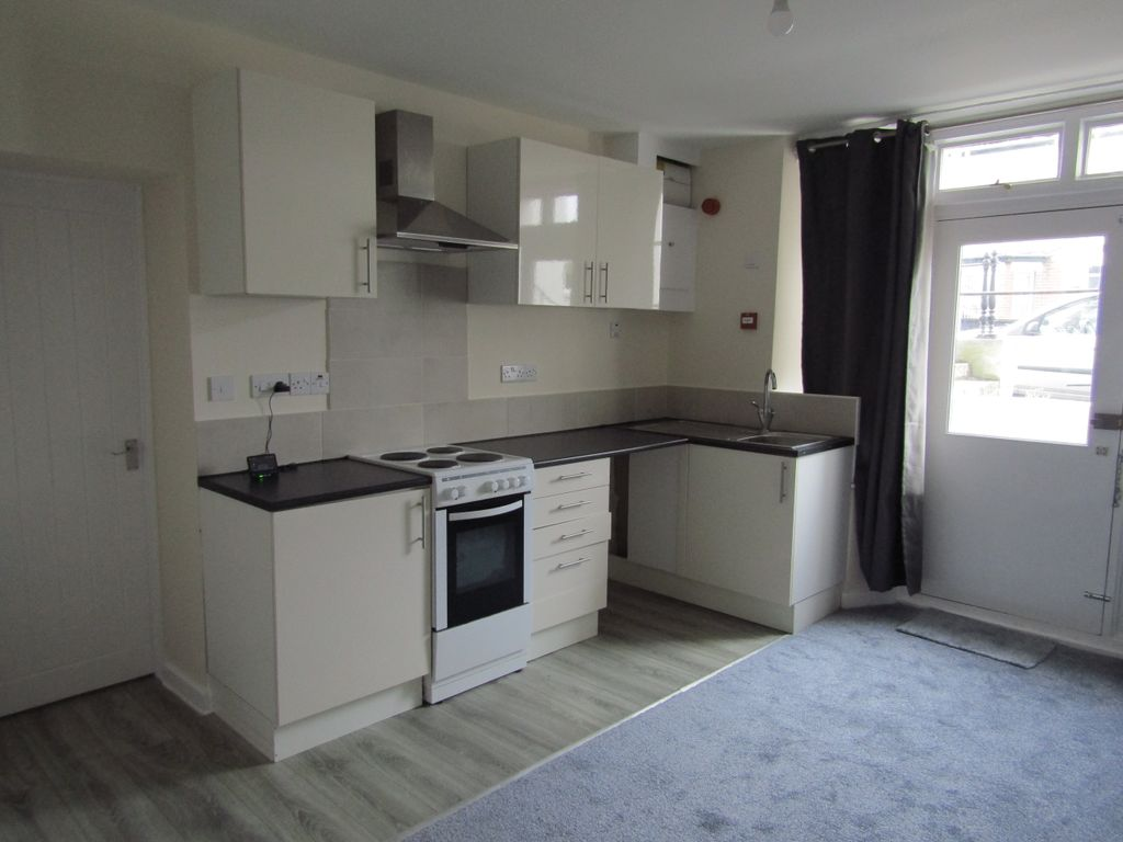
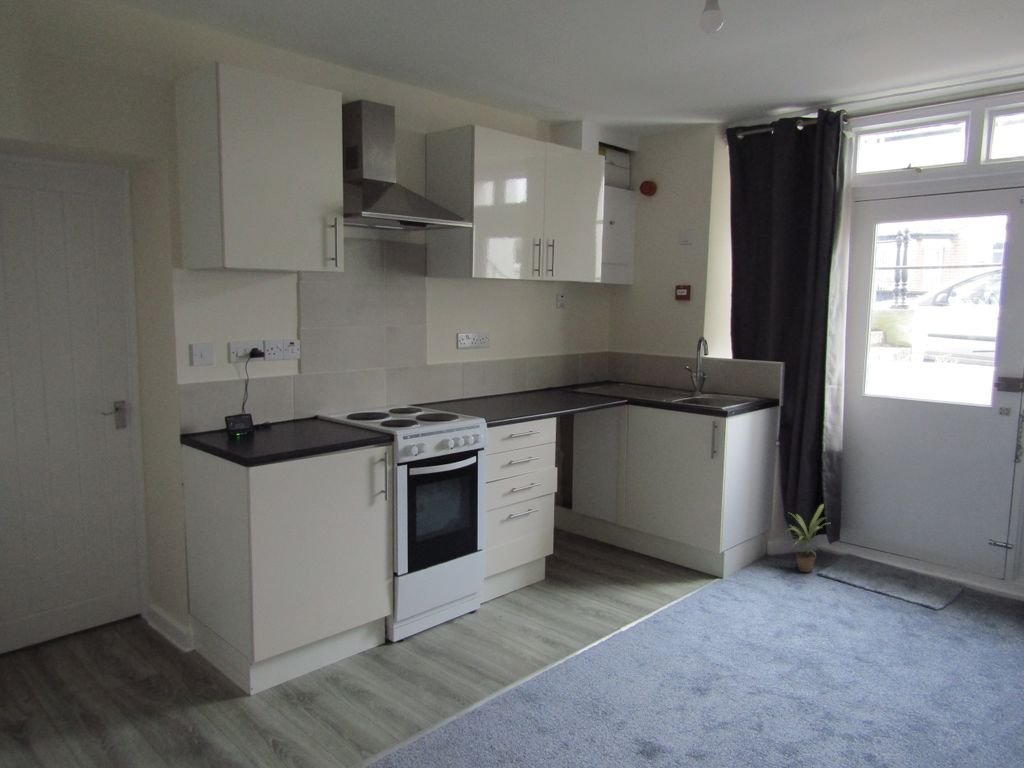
+ potted plant (810, 540)
